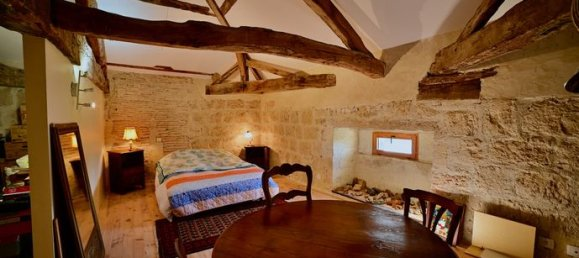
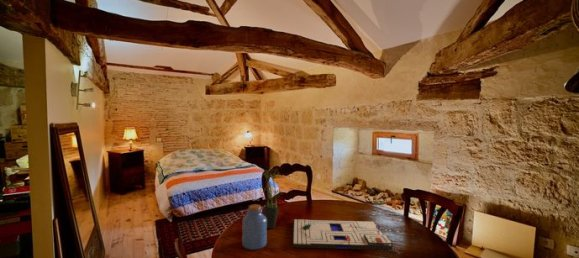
+ jar (254, 225)
+ board game (337, 225)
+ potted plant (269, 197)
